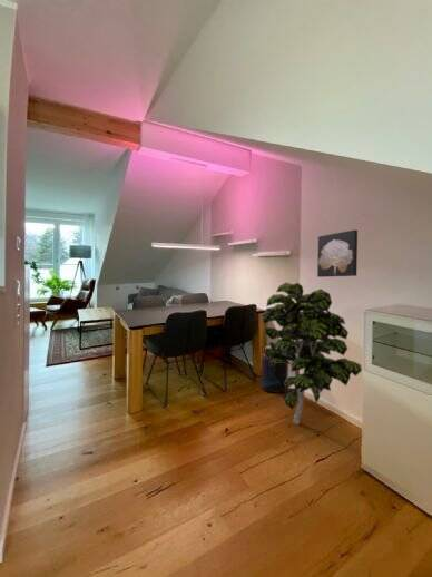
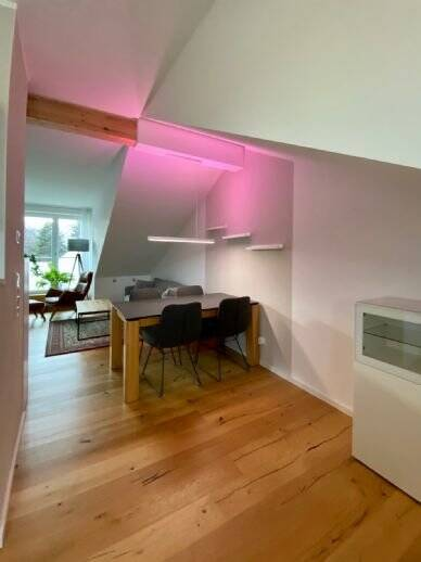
- indoor plant (306, 353)
- wall art (336, 254)
- supplement container (274, 371)
